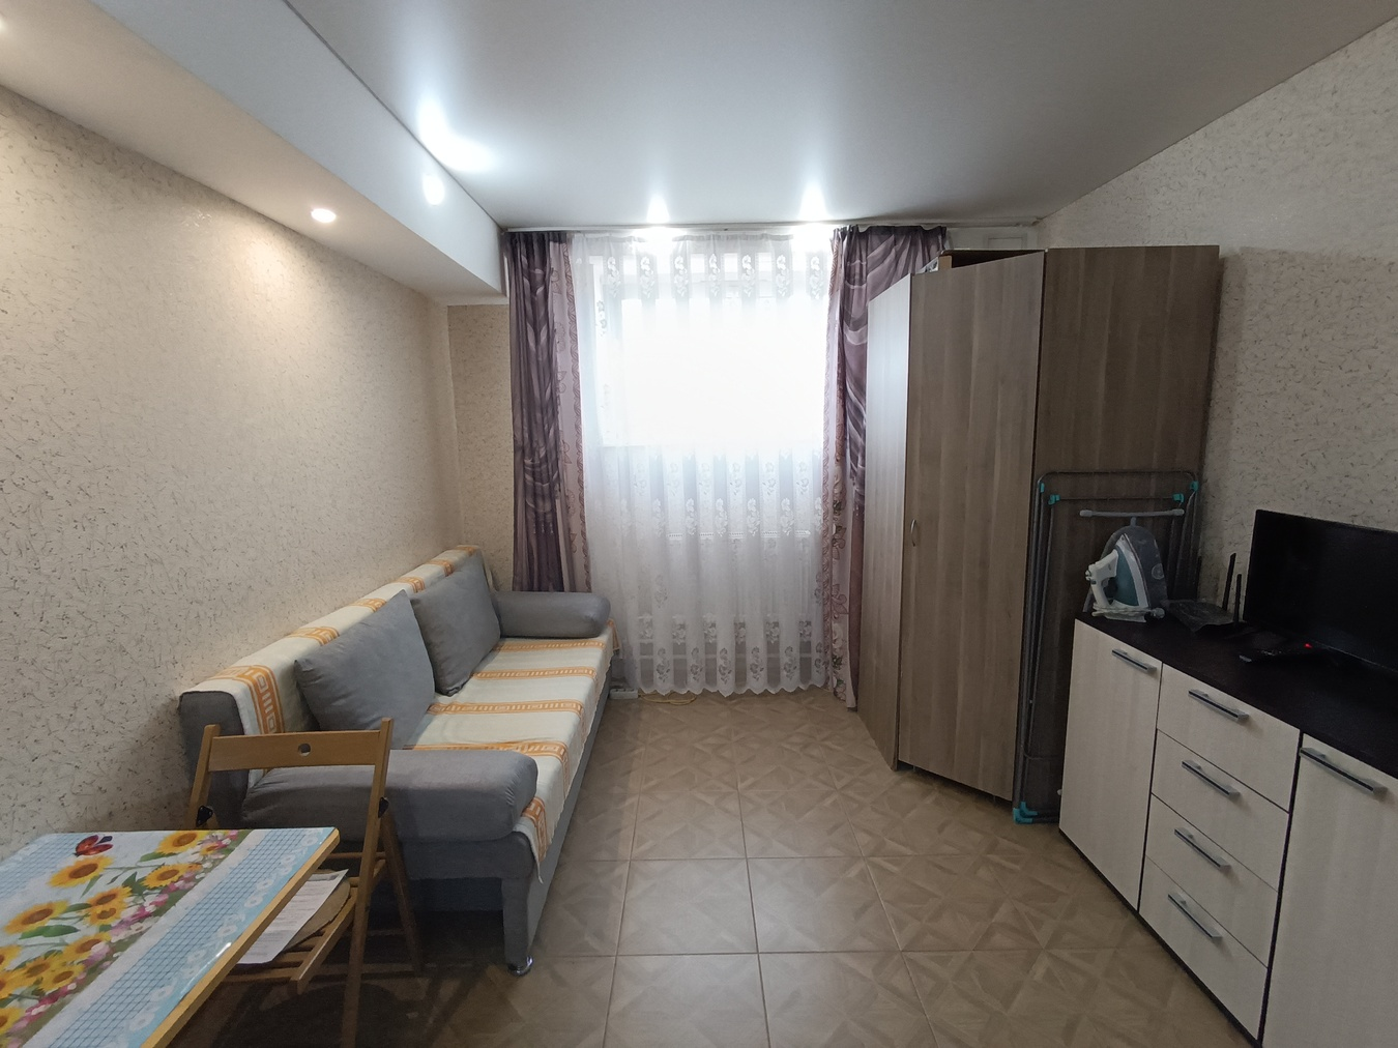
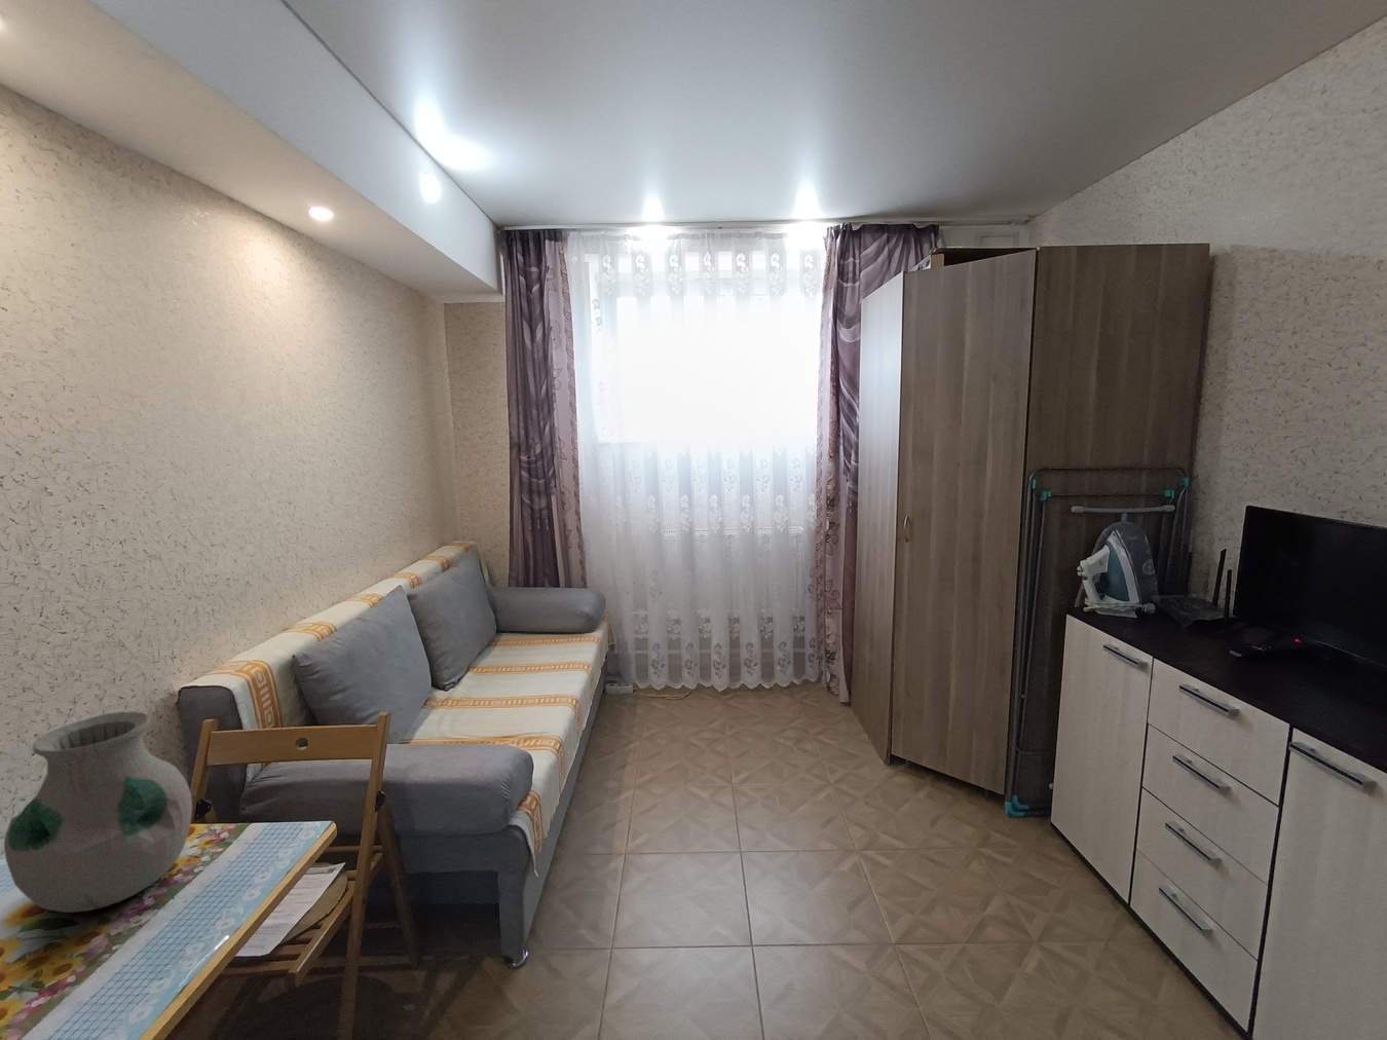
+ vase (104, 809)
